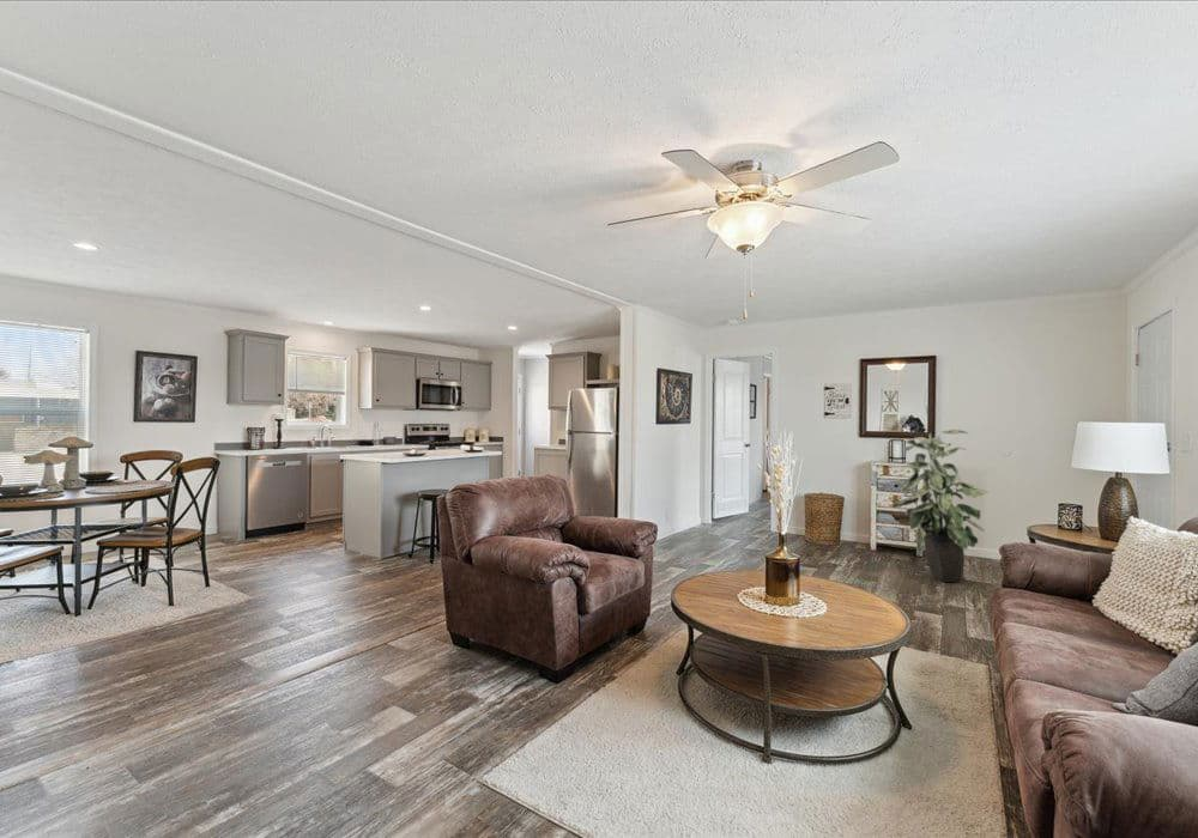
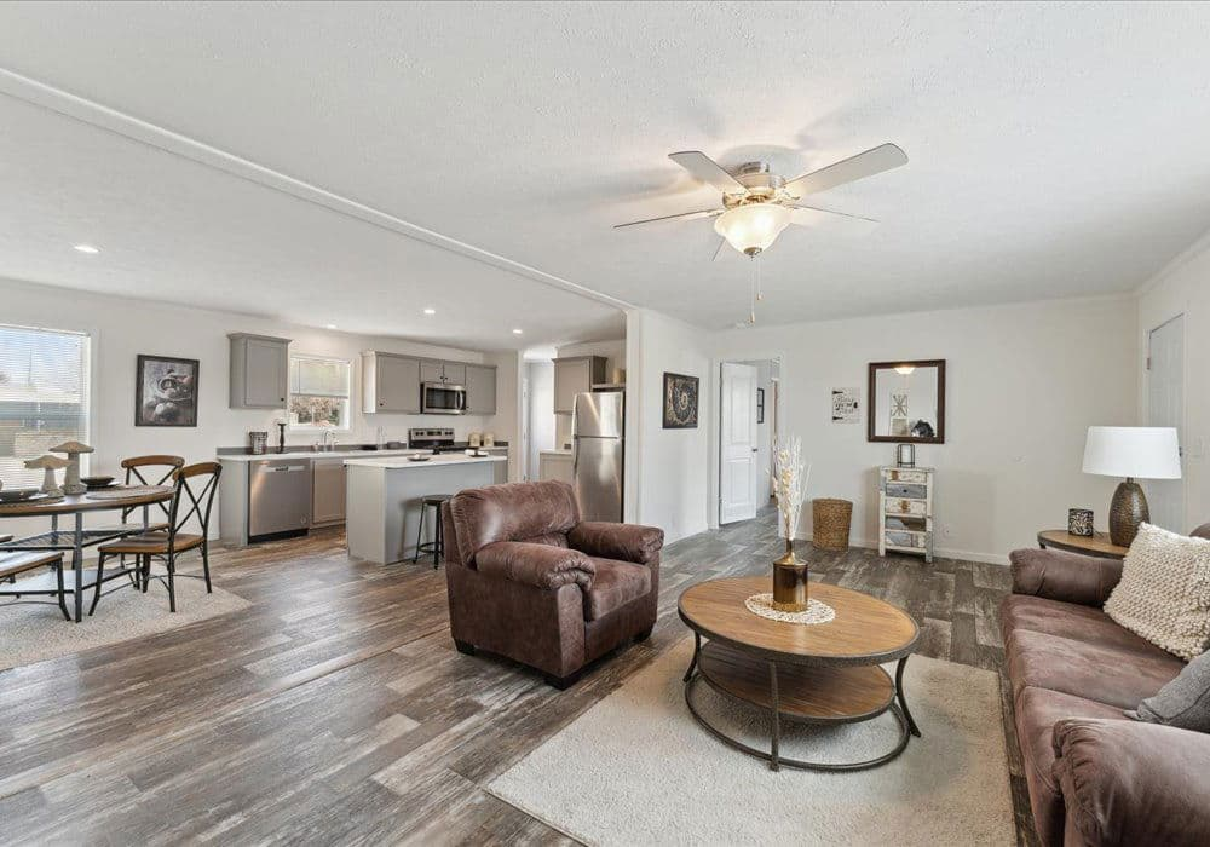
- indoor plant (943, 505)
